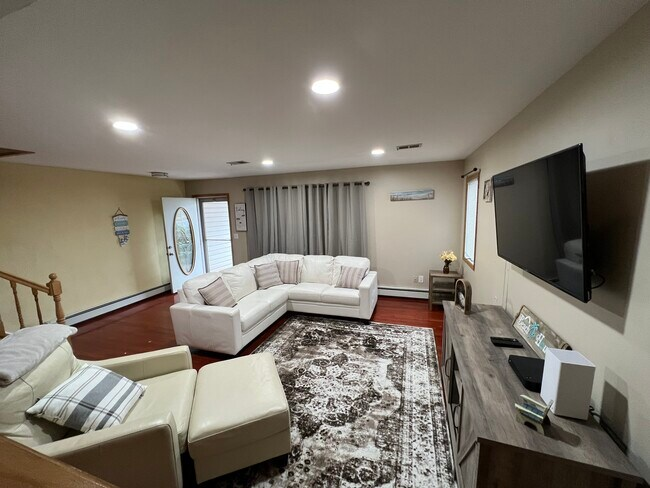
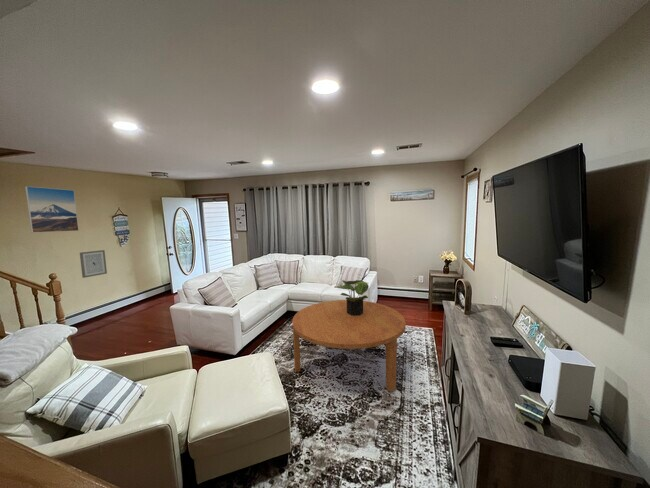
+ wall art (93, 263)
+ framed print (53, 210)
+ coffee table (348, 340)
+ potted plant (353, 294)
